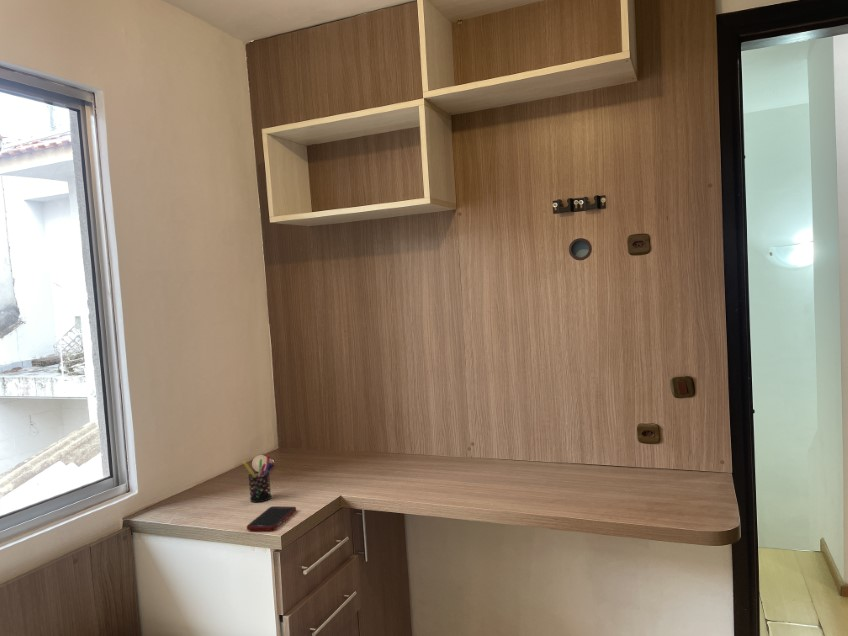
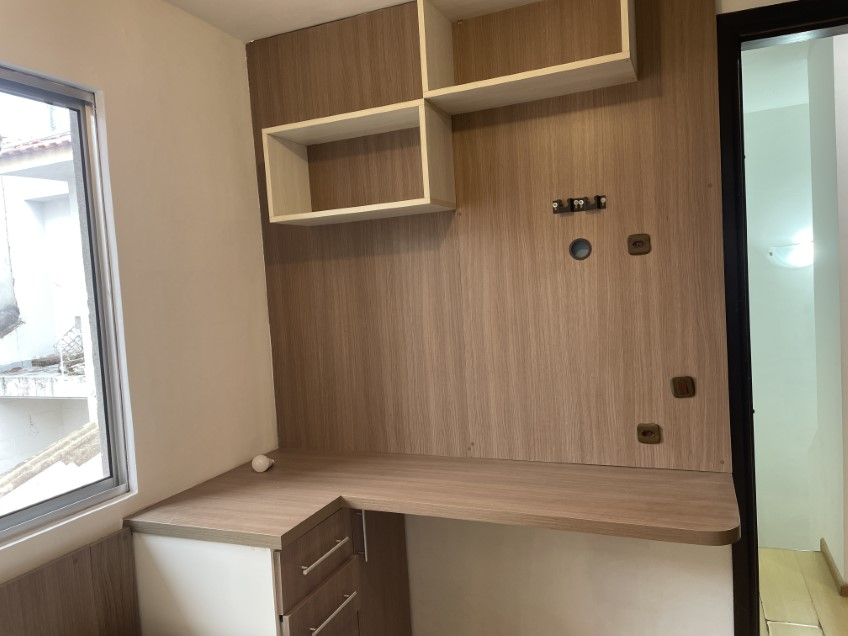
- pen holder (260, 476)
- cell phone (272, 518)
